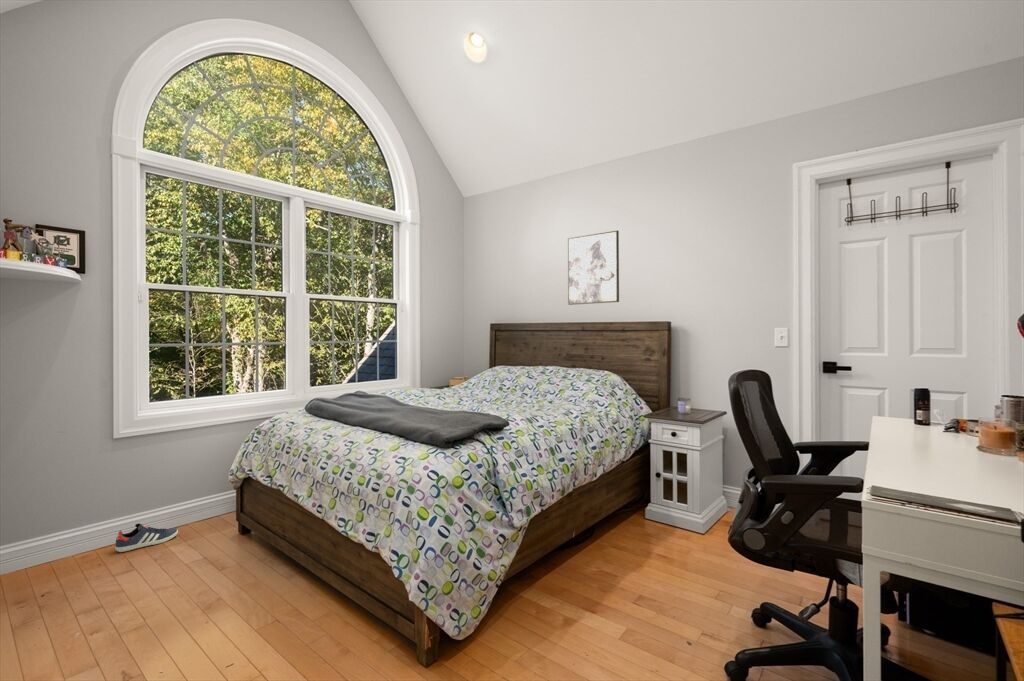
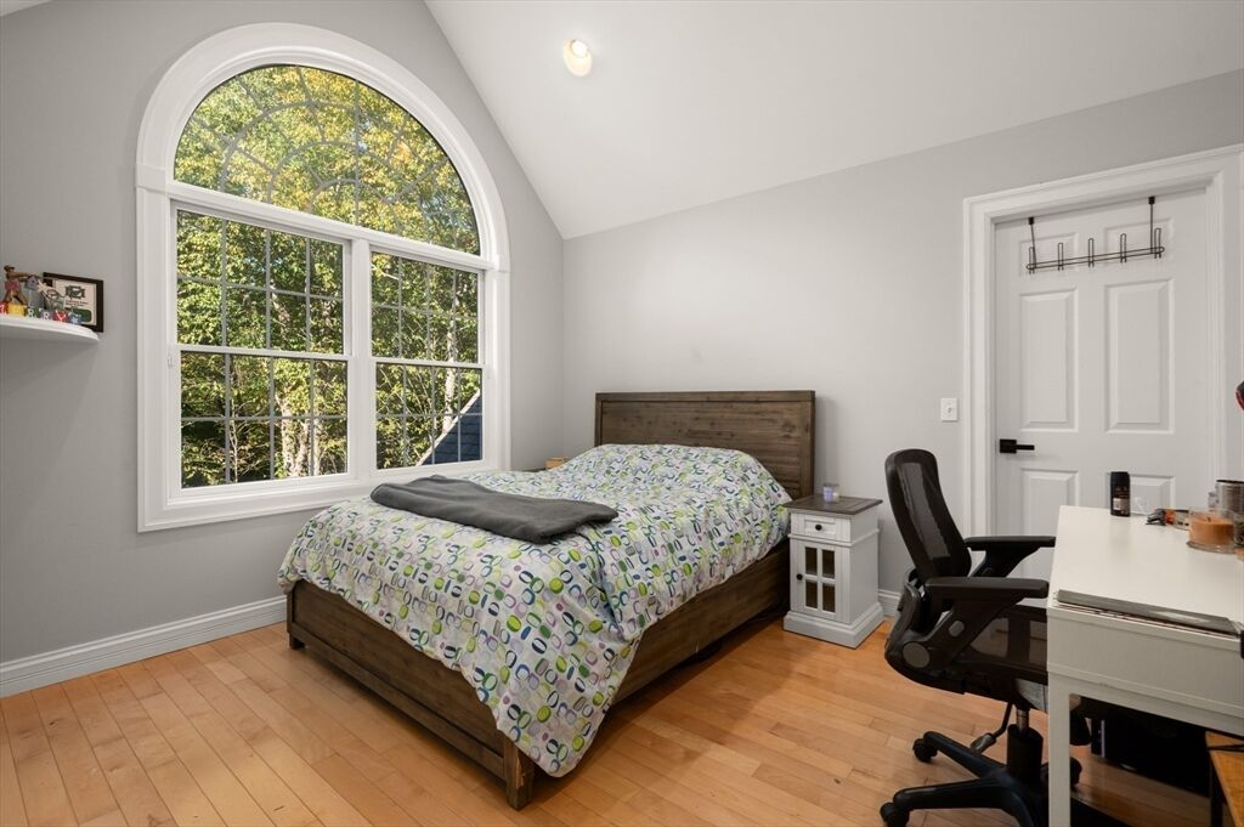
- wall art (592, 269)
- sneaker (147, 532)
